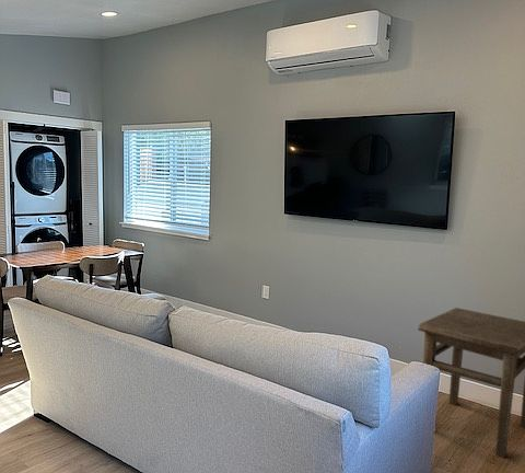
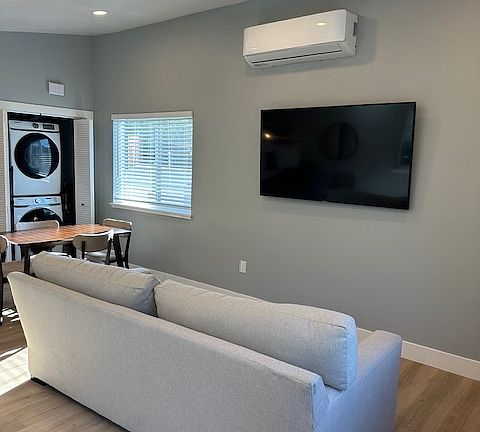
- side table (479, 376)
